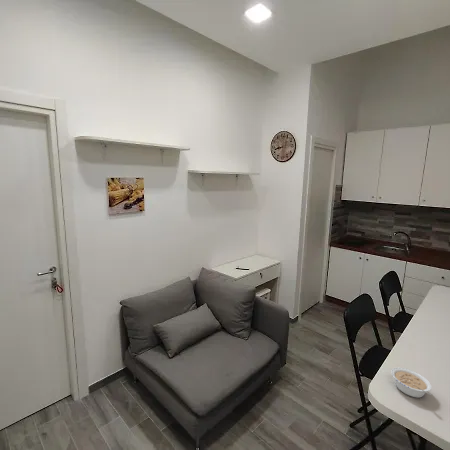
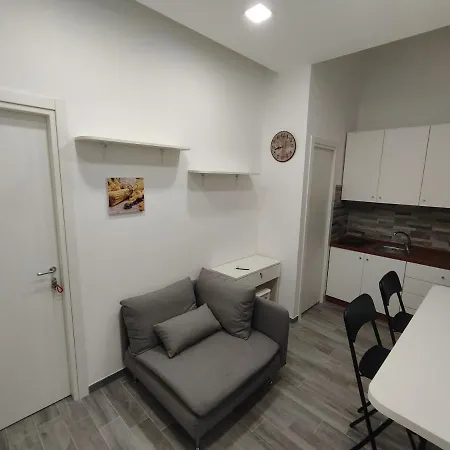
- legume (411, 383)
